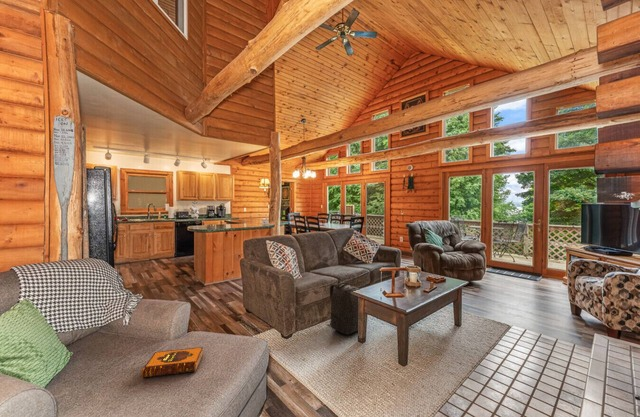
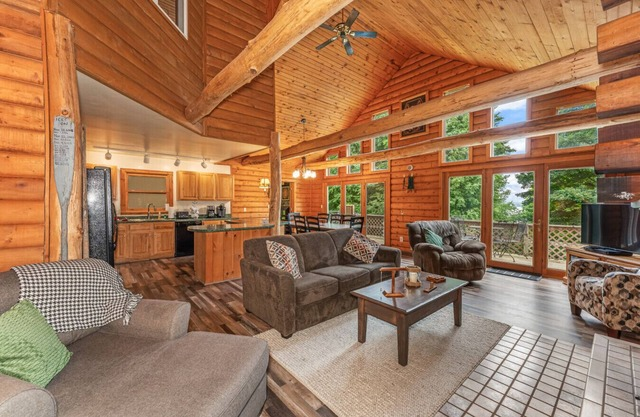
- backpack (345, 305)
- hardback book (174, 362)
